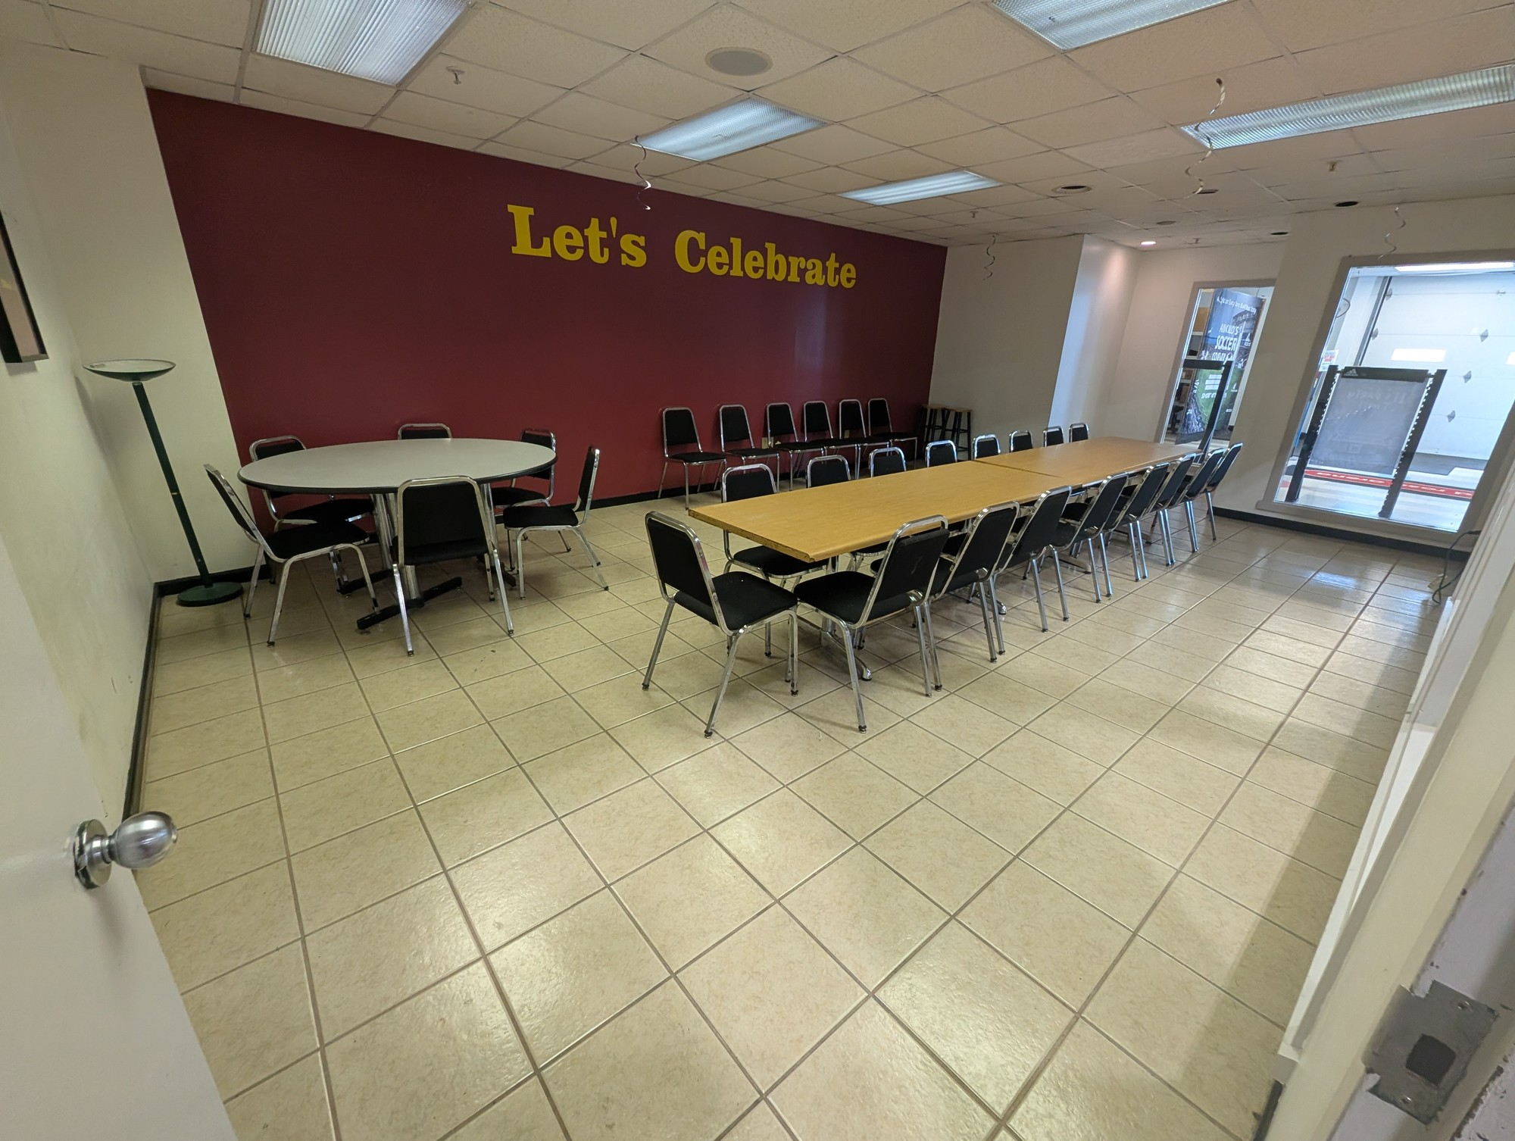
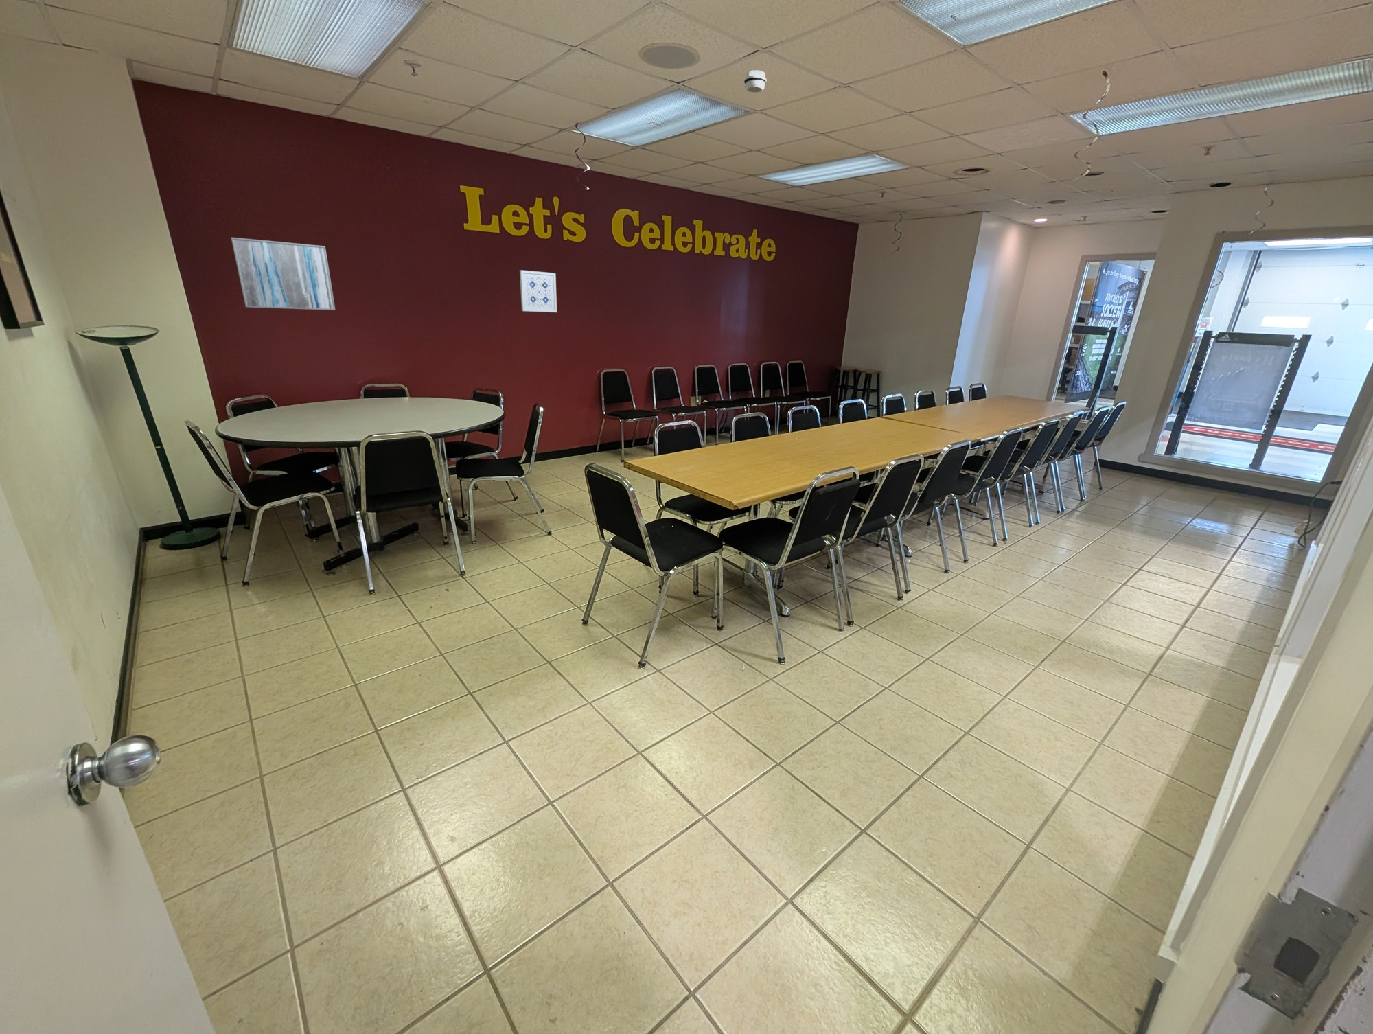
+ smoke detector (755, 81)
+ wall art (286, 275)
+ wall art (538, 292)
